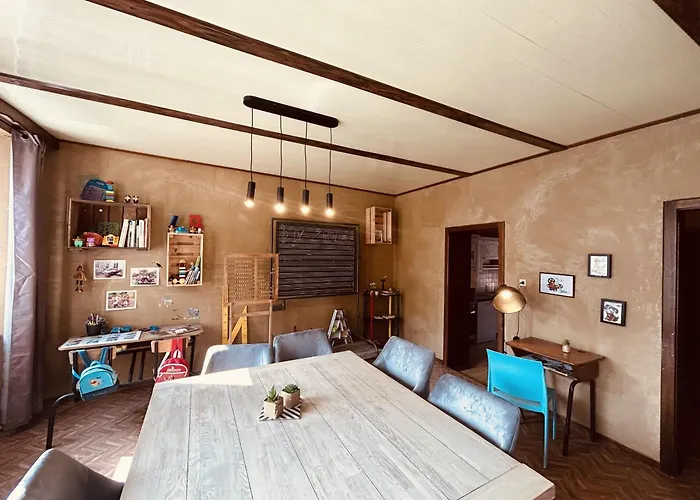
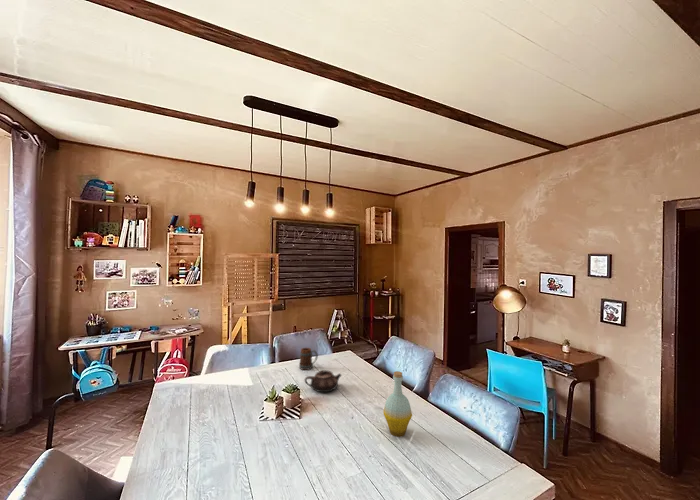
+ bottle (397, 402)
+ mug (308, 358)
+ teapot (323, 379)
